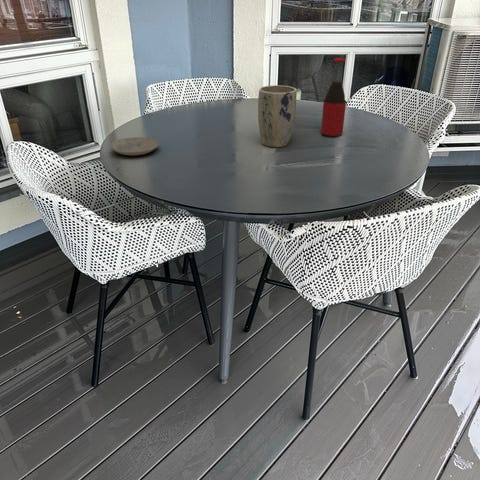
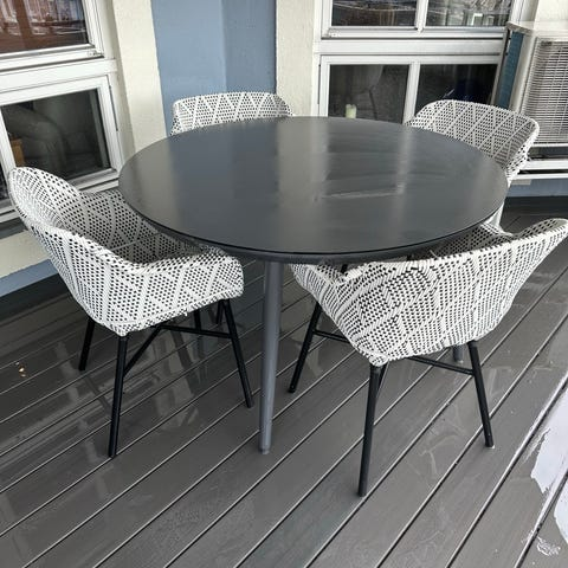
- plate (134, 147)
- plant pot (276, 117)
- bottle (335, 97)
